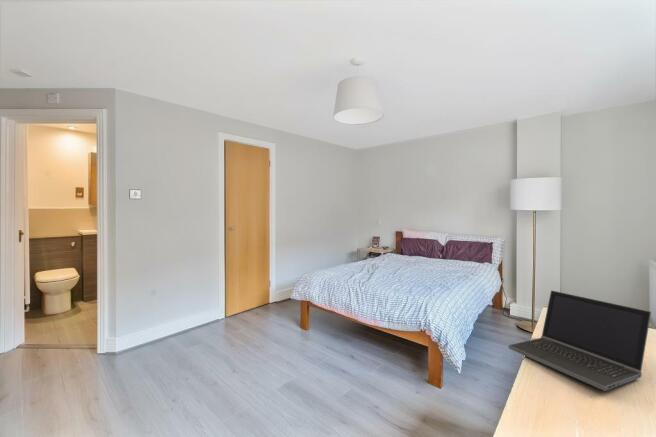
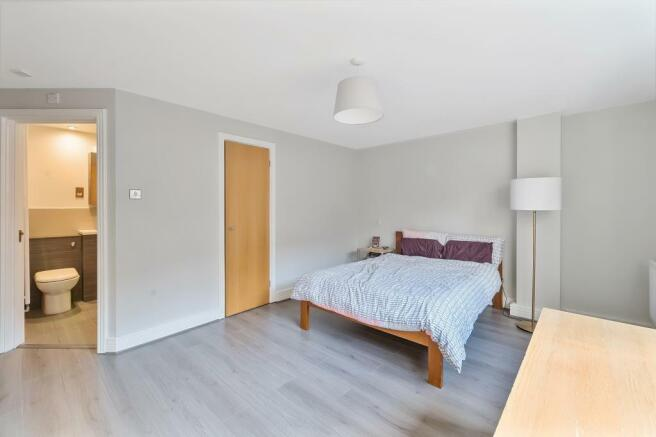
- laptop computer (573, 331)
